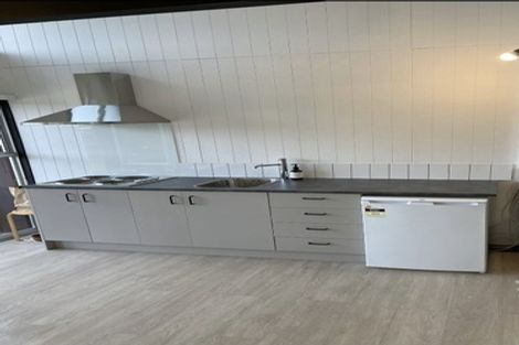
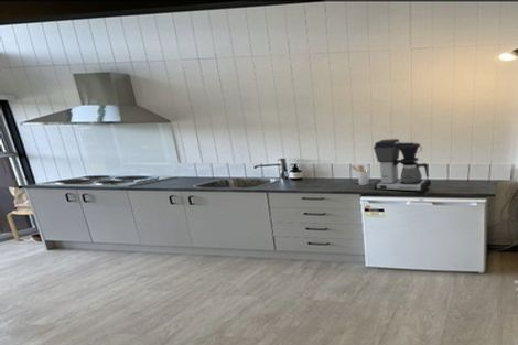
+ coffee maker (401, 163)
+ utensil holder (359, 174)
